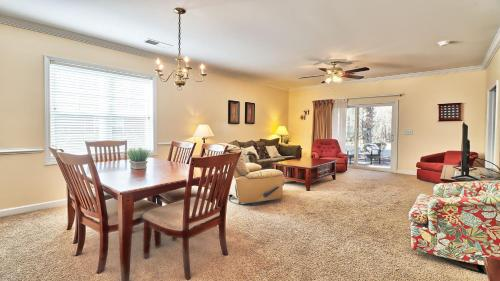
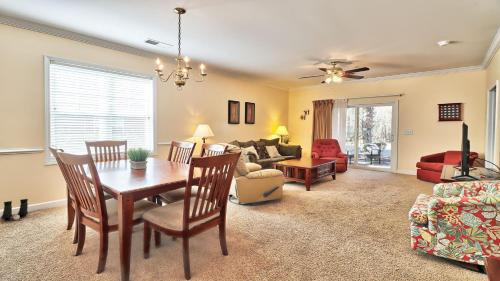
+ boots (11, 207)
